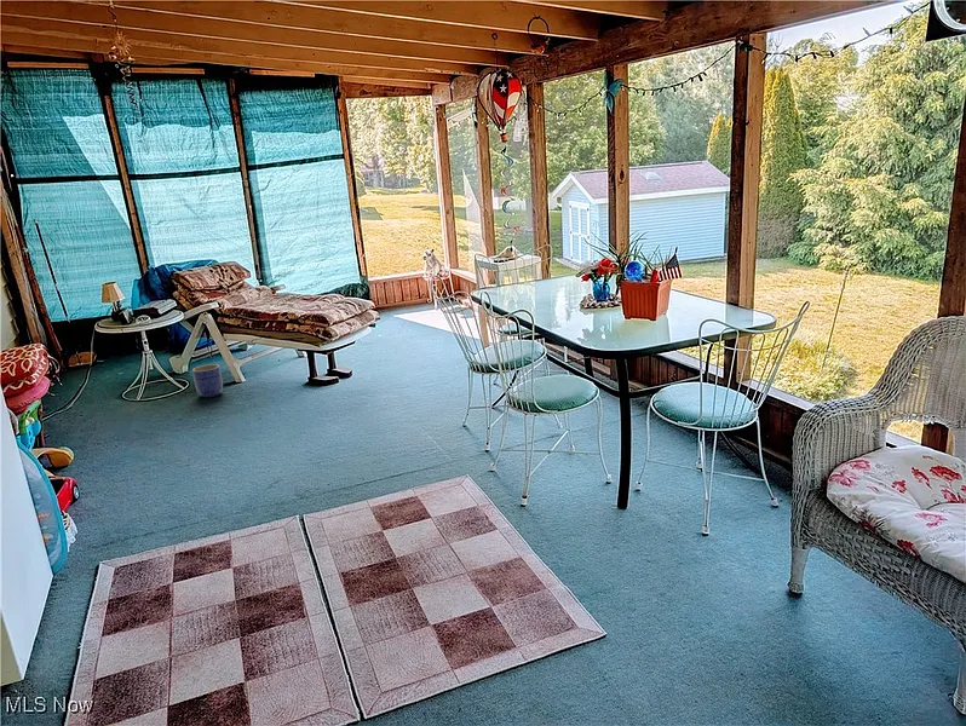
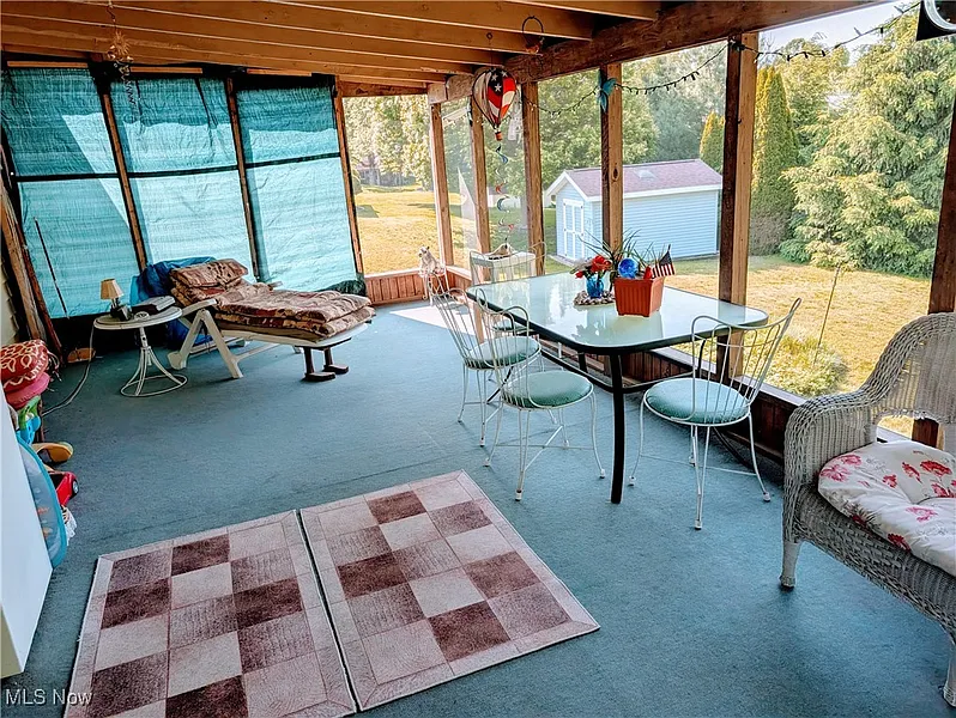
- planter (208, 381)
